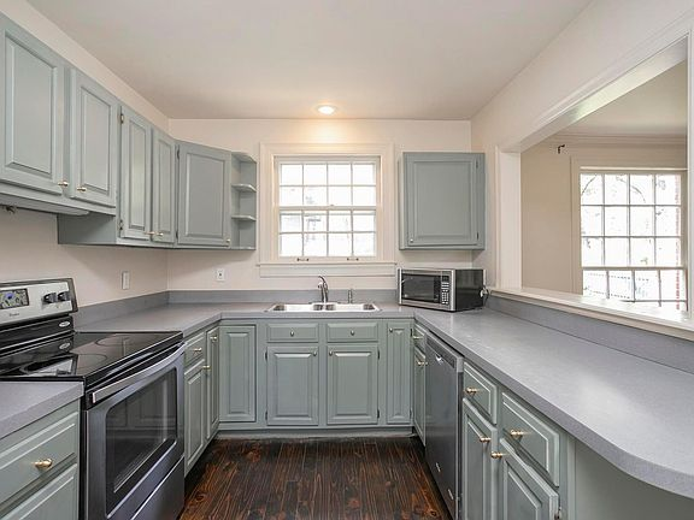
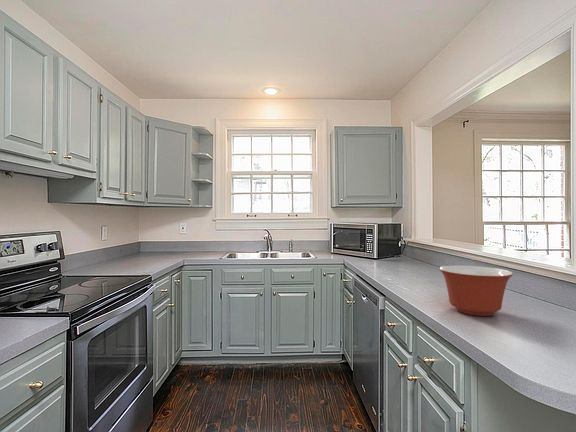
+ mixing bowl (474, 290)
